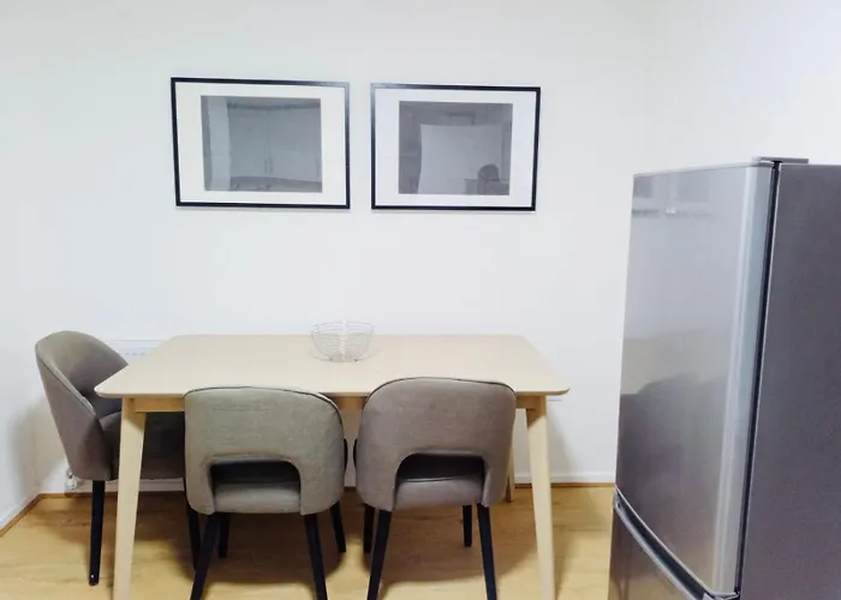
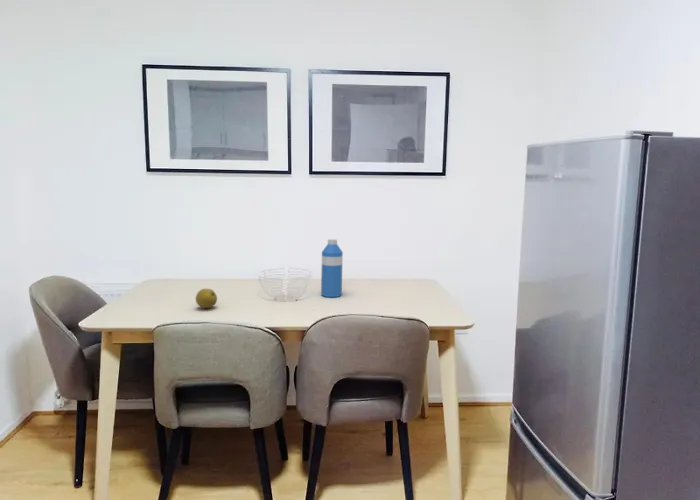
+ water bottle (331, 267)
+ fruit (206, 298)
